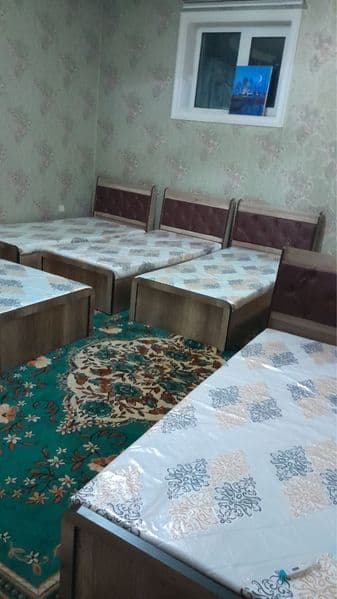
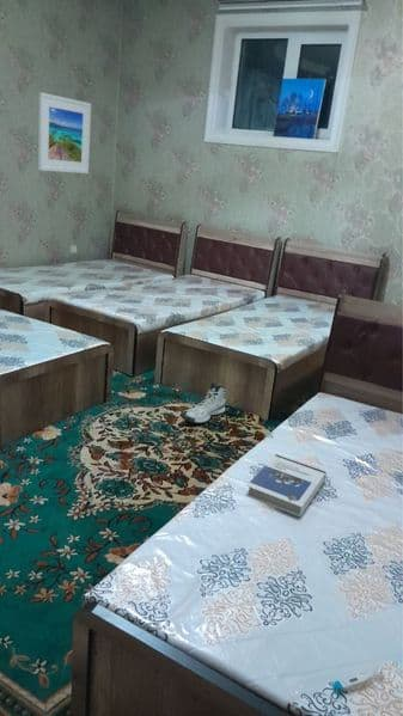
+ hardback book (286, 483)
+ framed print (65, 135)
+ sneaker (206, 400)
